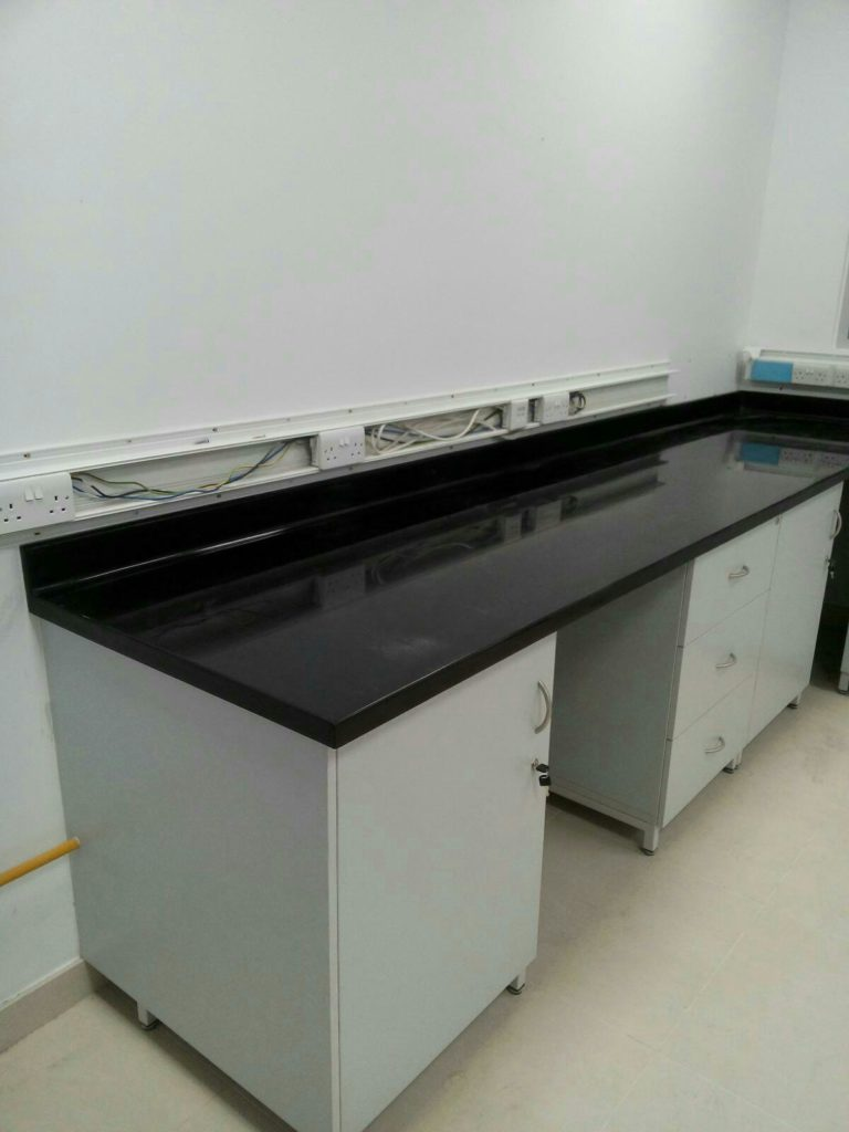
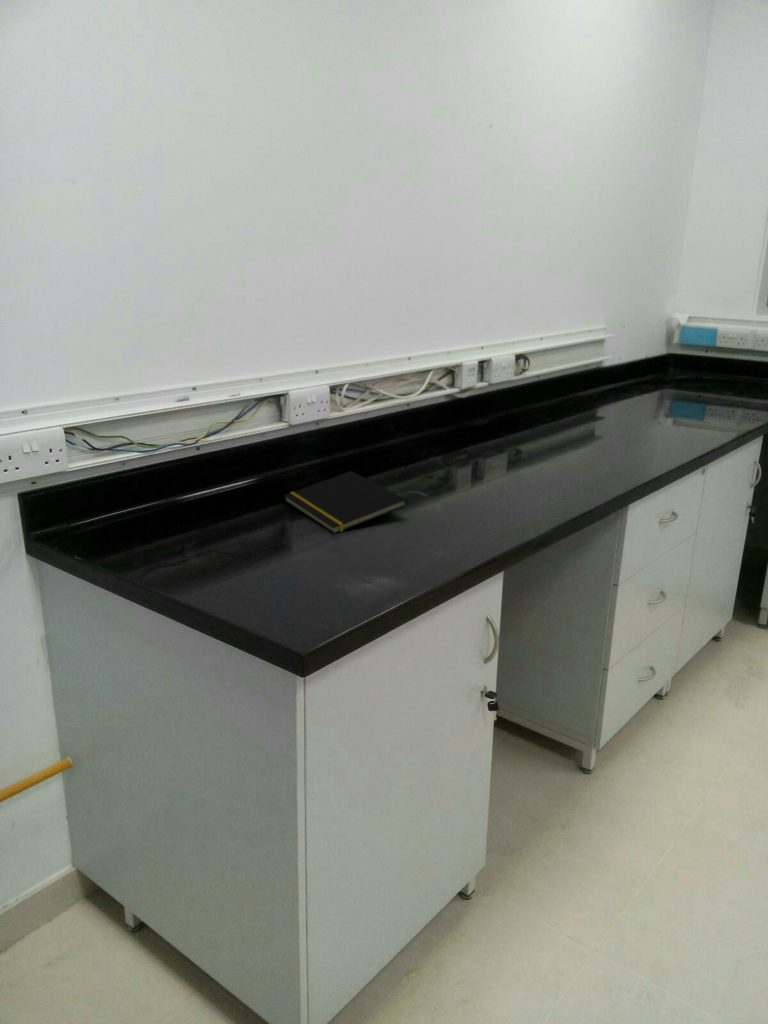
+ notepad (343, 500)
